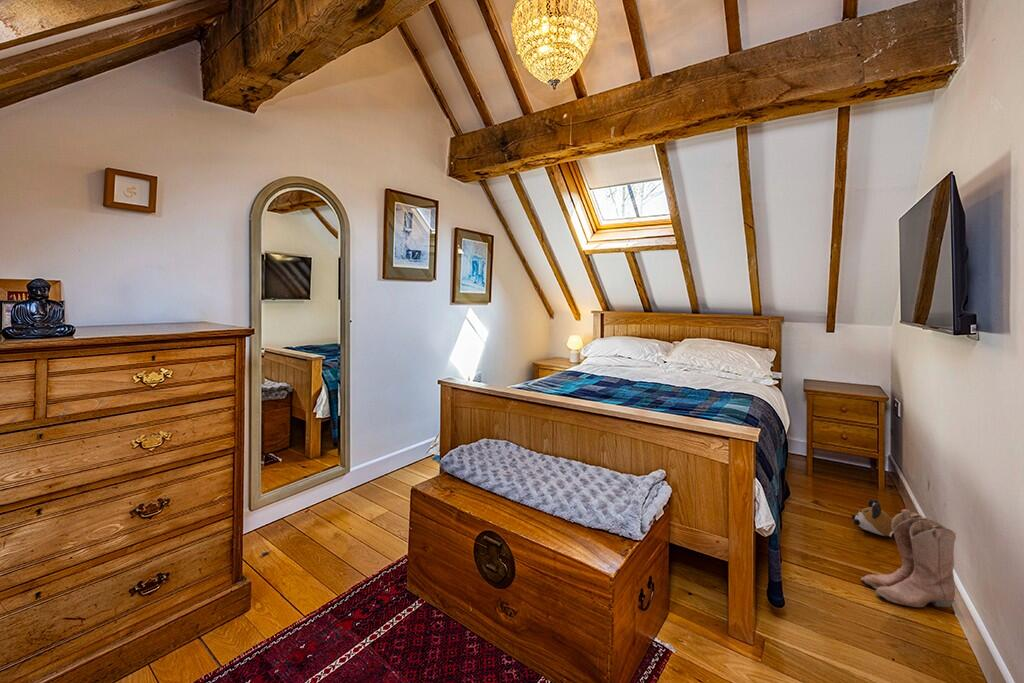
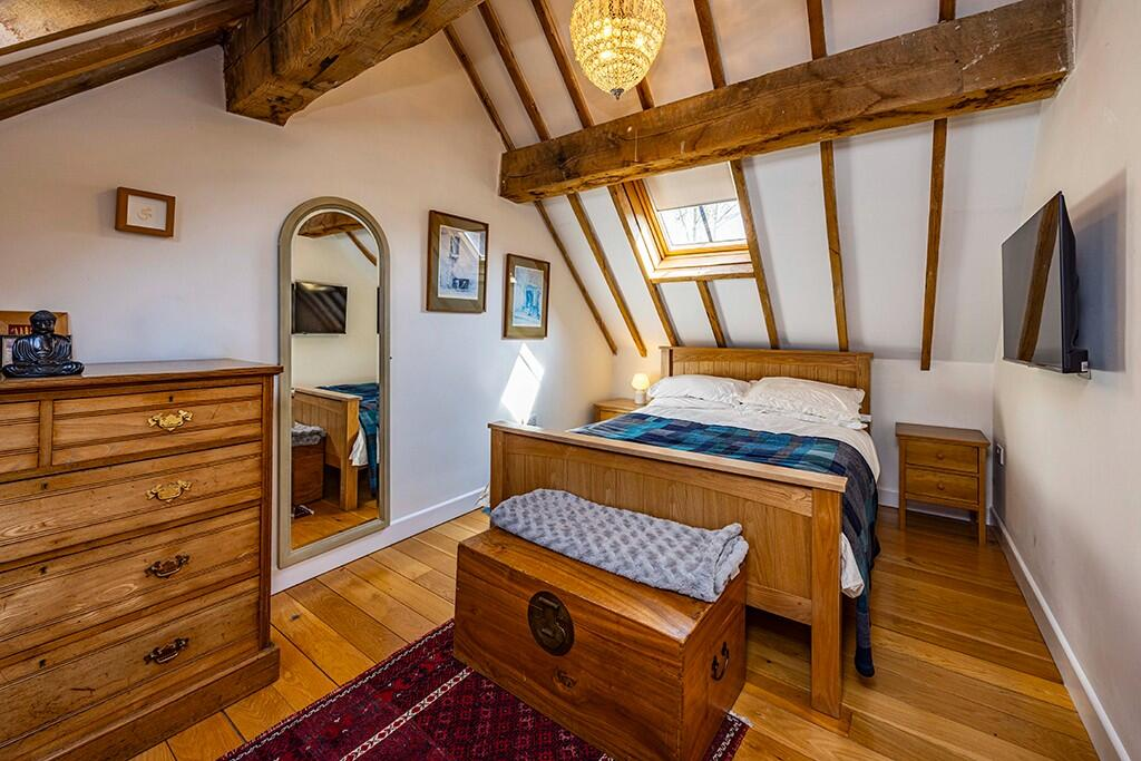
- plush toy (882, 518)
- boots (907, 554)
